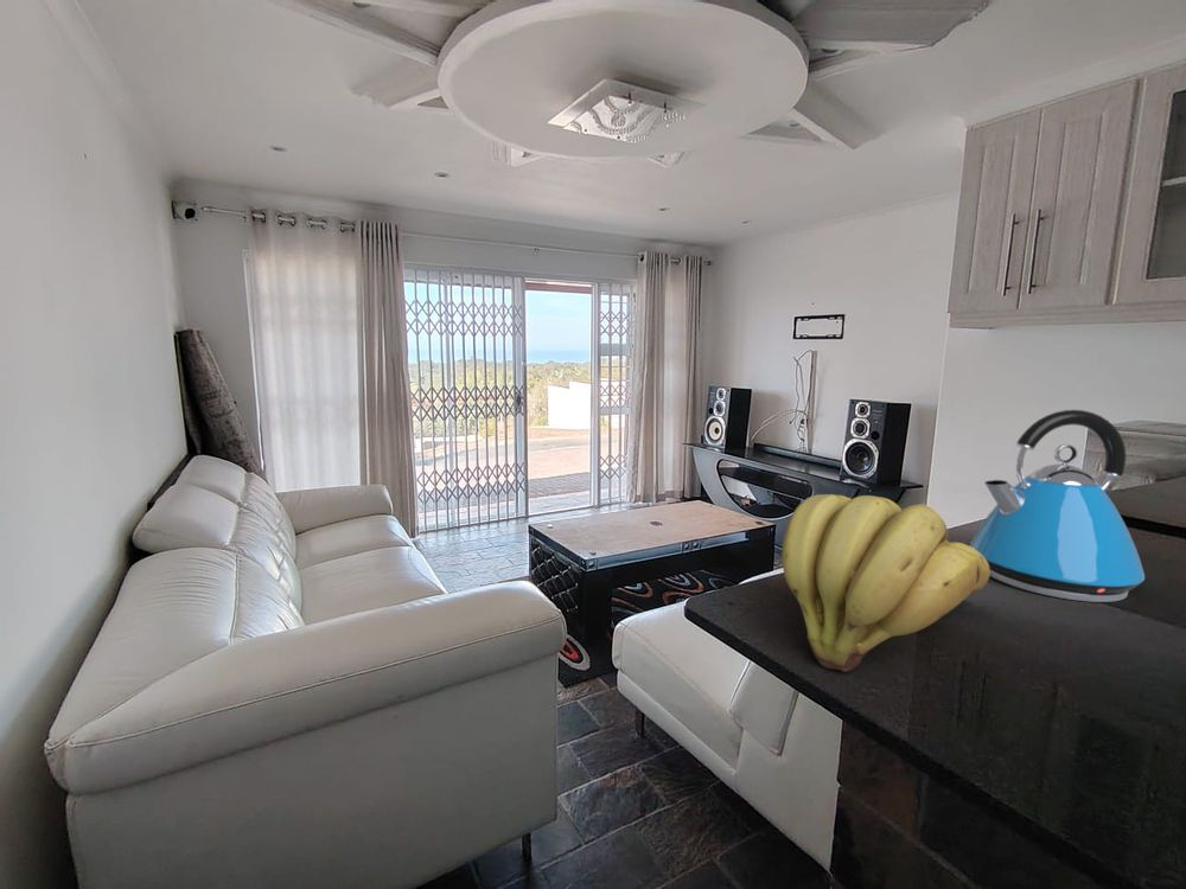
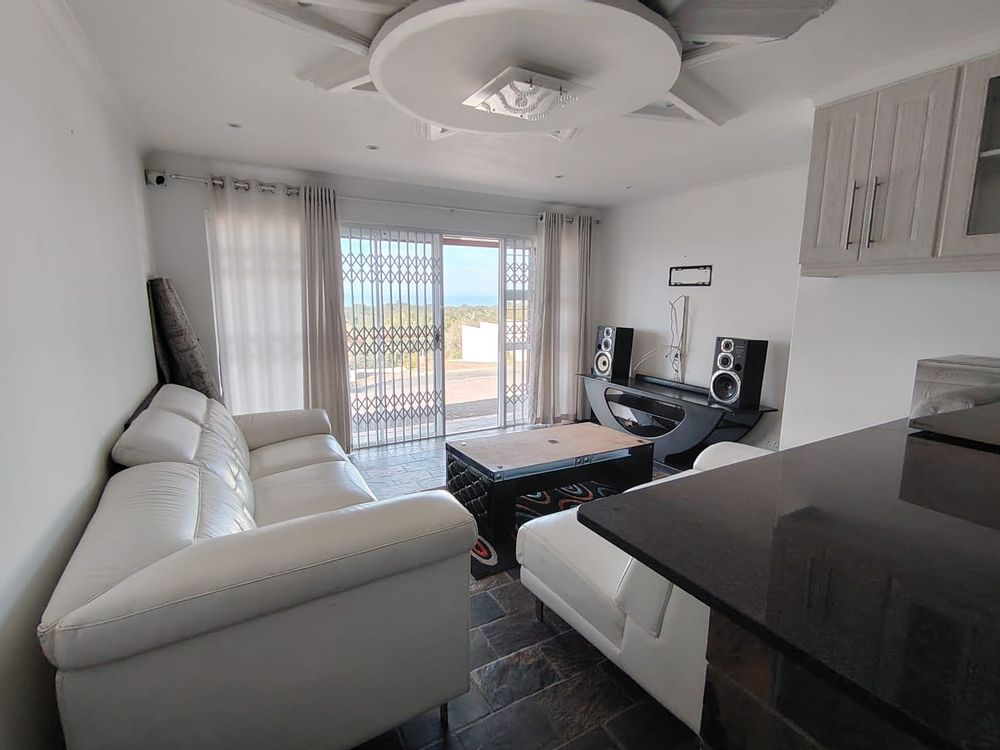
- kettle (1064, 495)
- banana bunch (885, 567)
